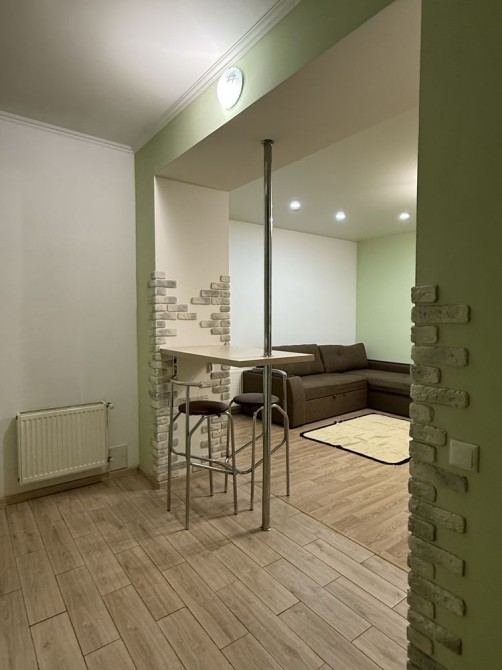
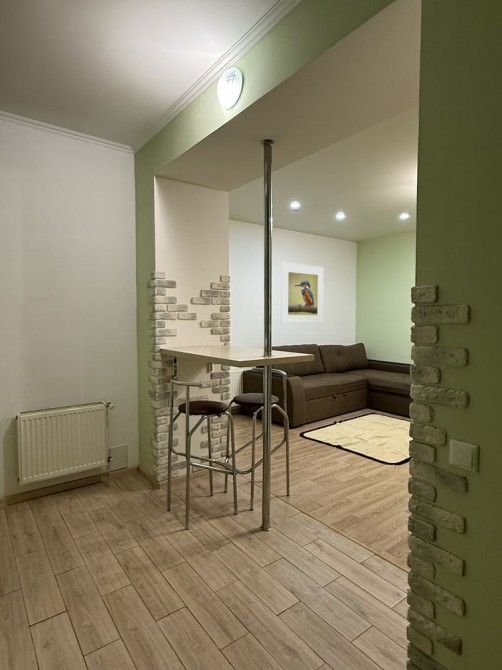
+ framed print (303, 294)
